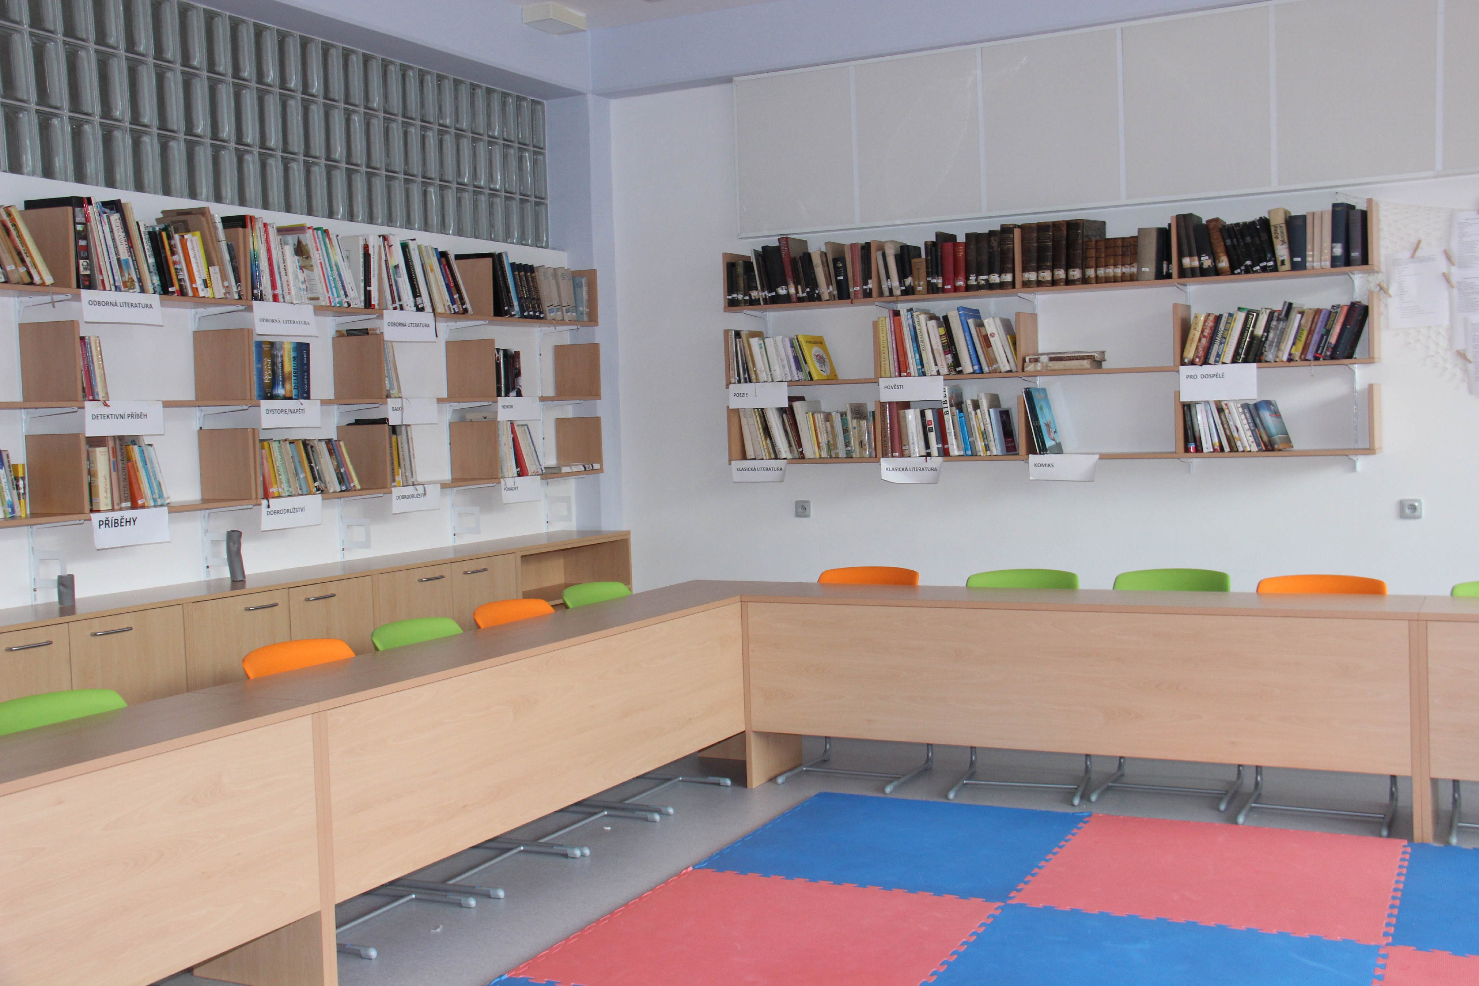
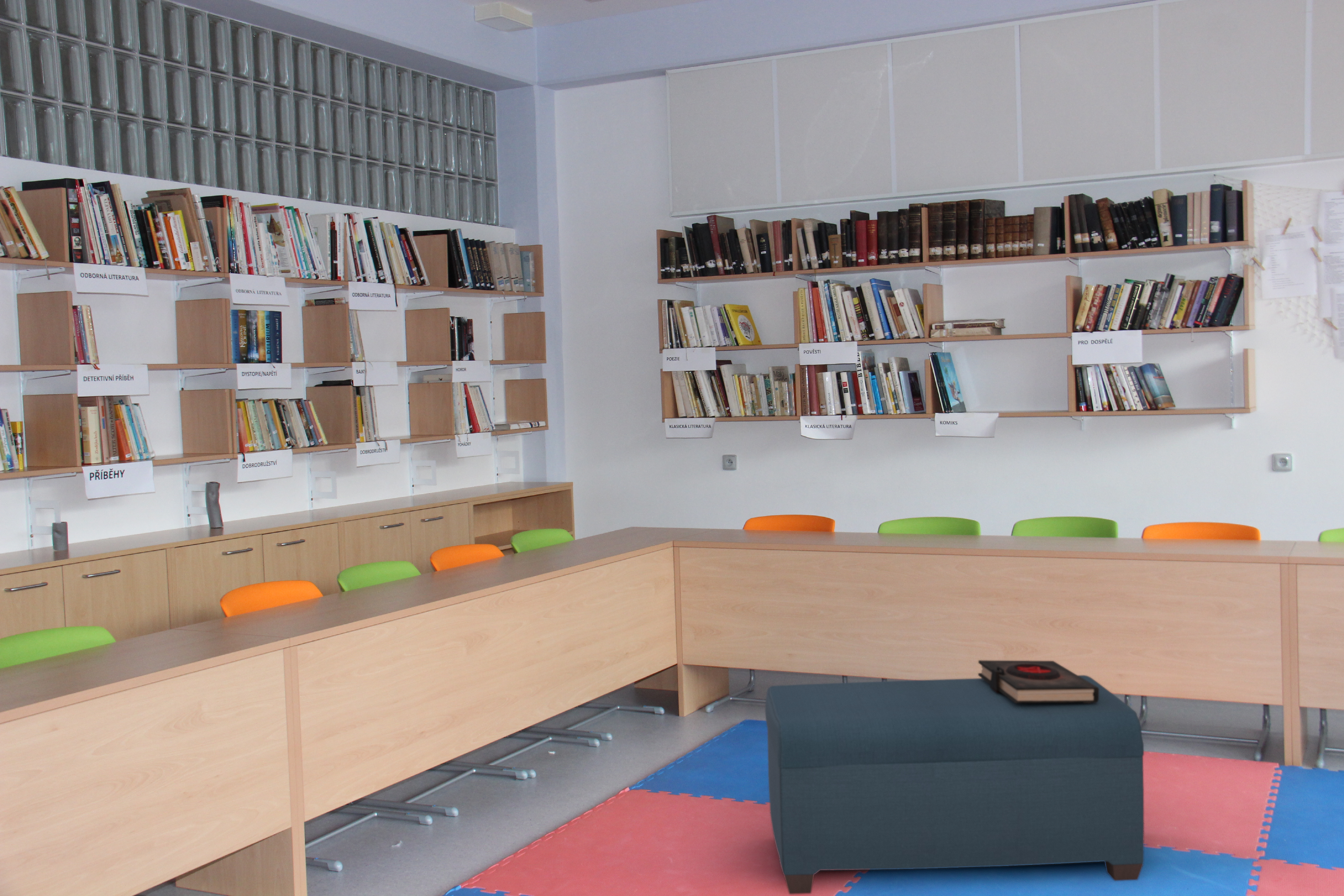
+ book (1035, 677)
+ bench (943, 776)
